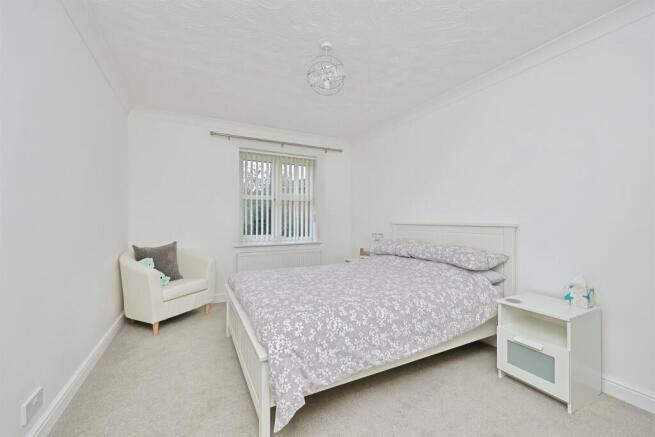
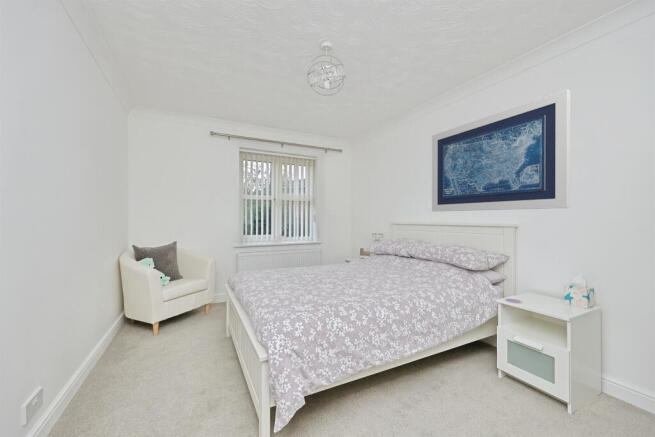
+ wall art (486, 164)
